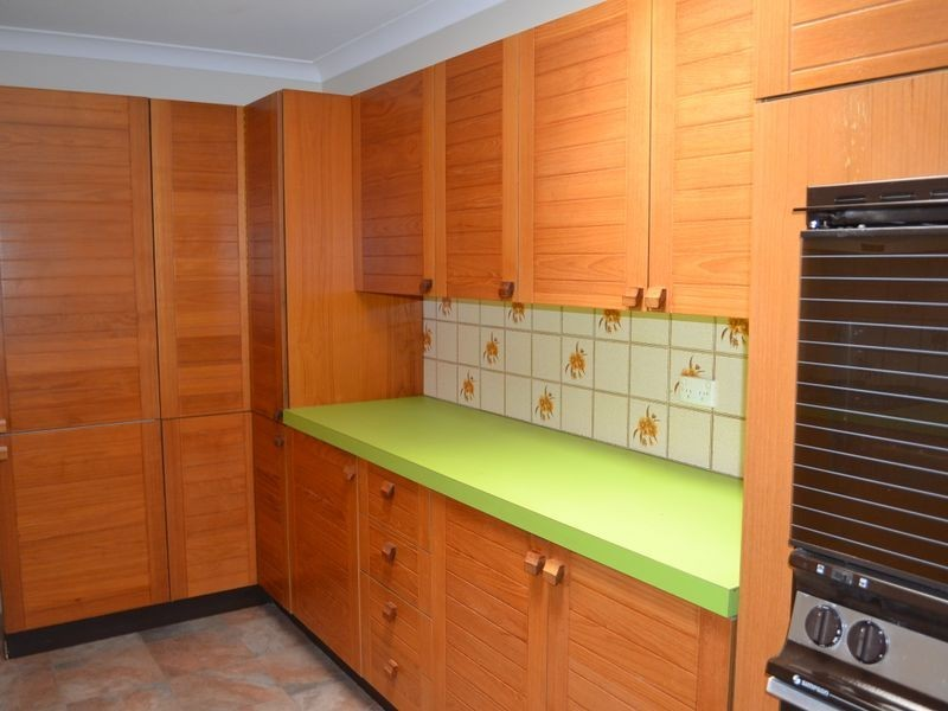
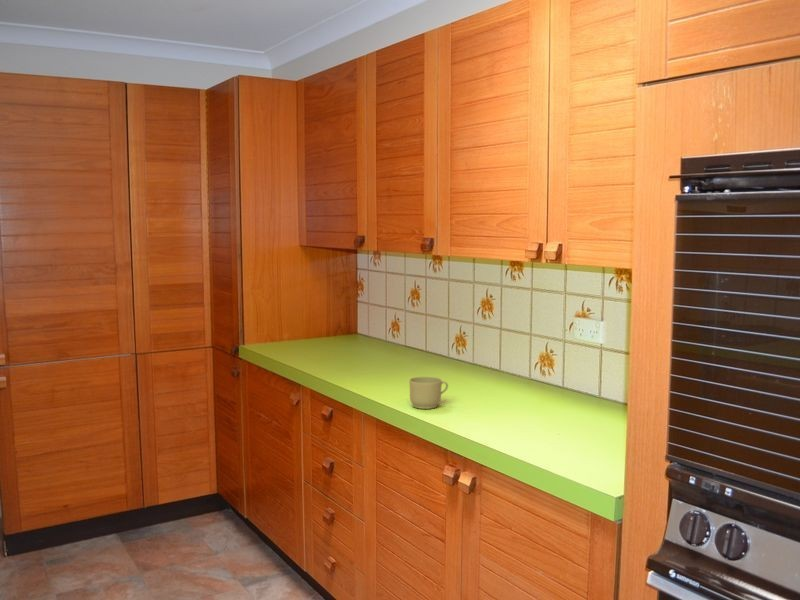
+ mug (429, 392)
